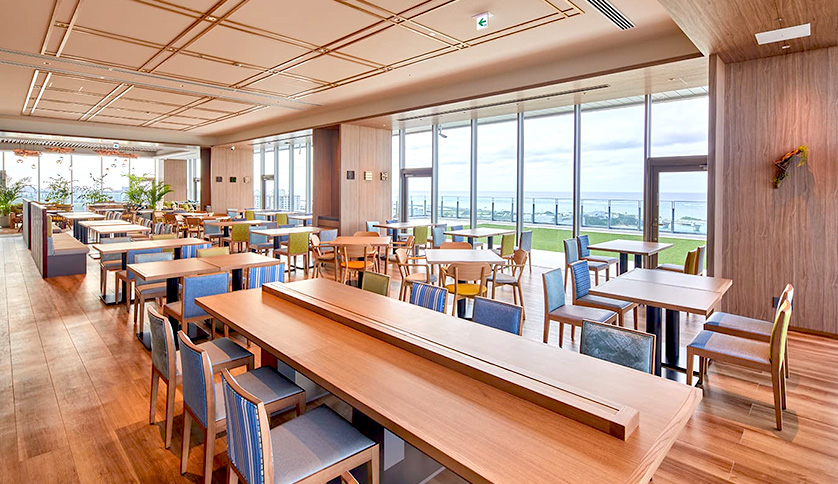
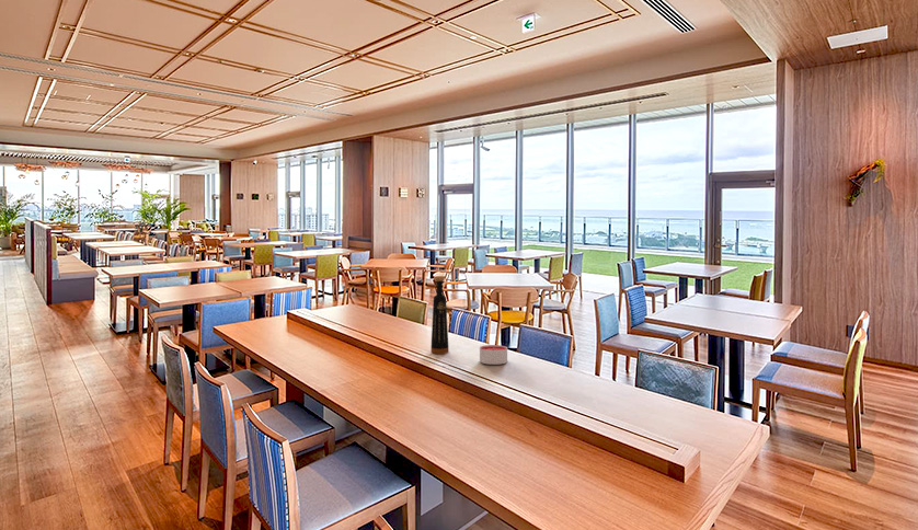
+ bottle (439, 313)
+ candle (493, 354)
